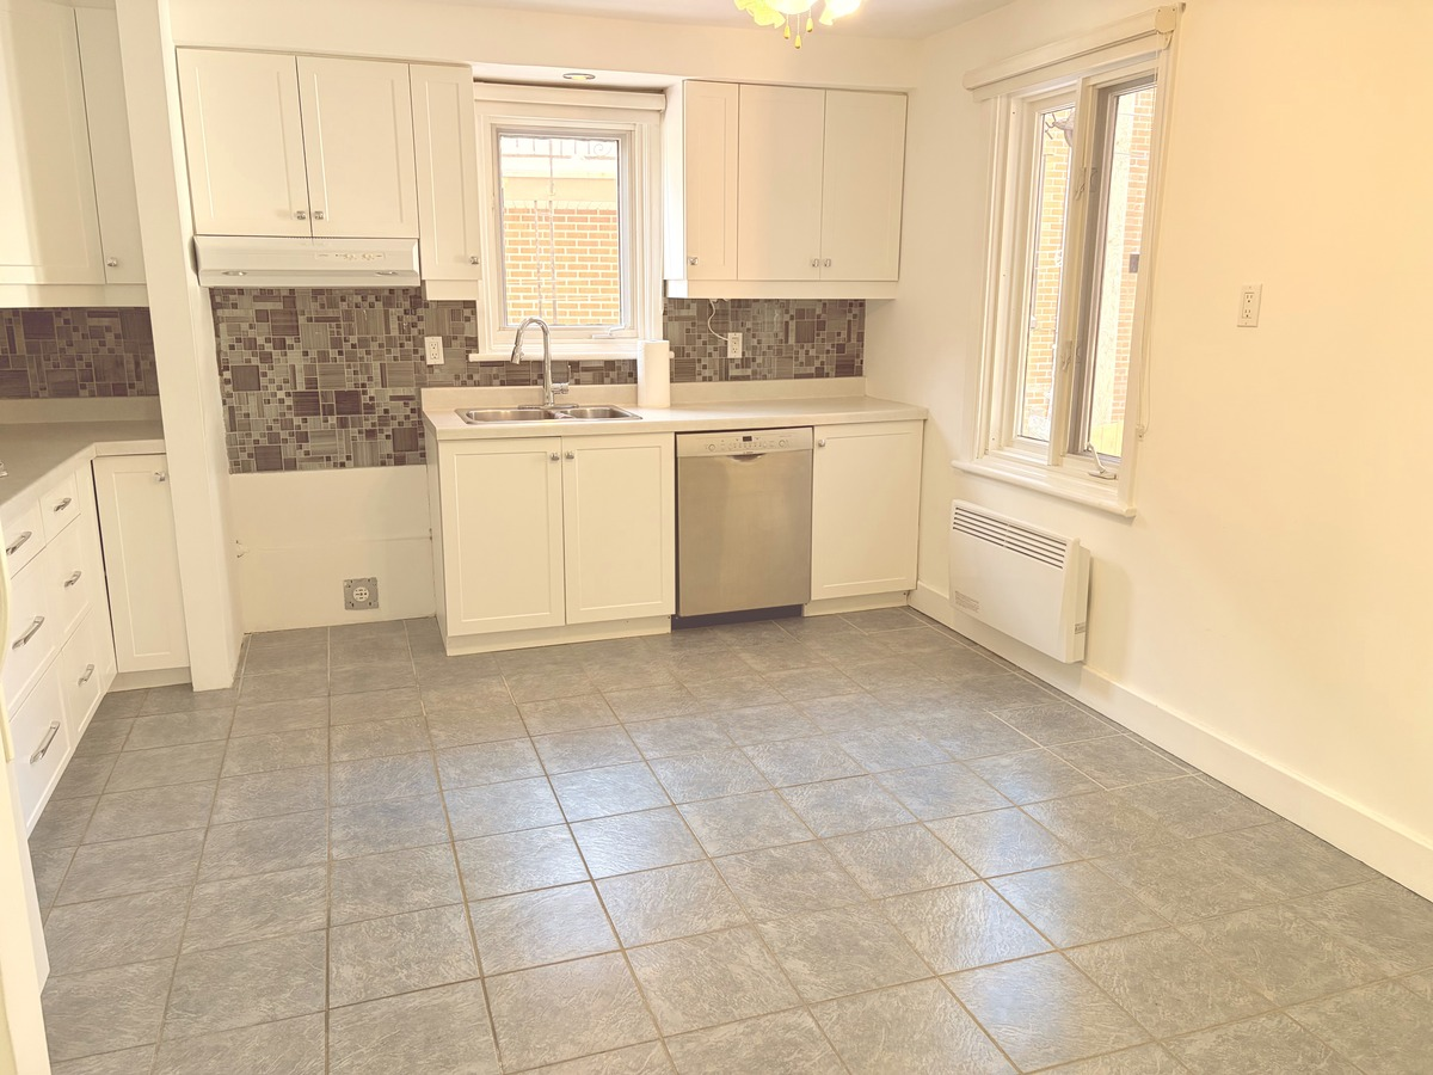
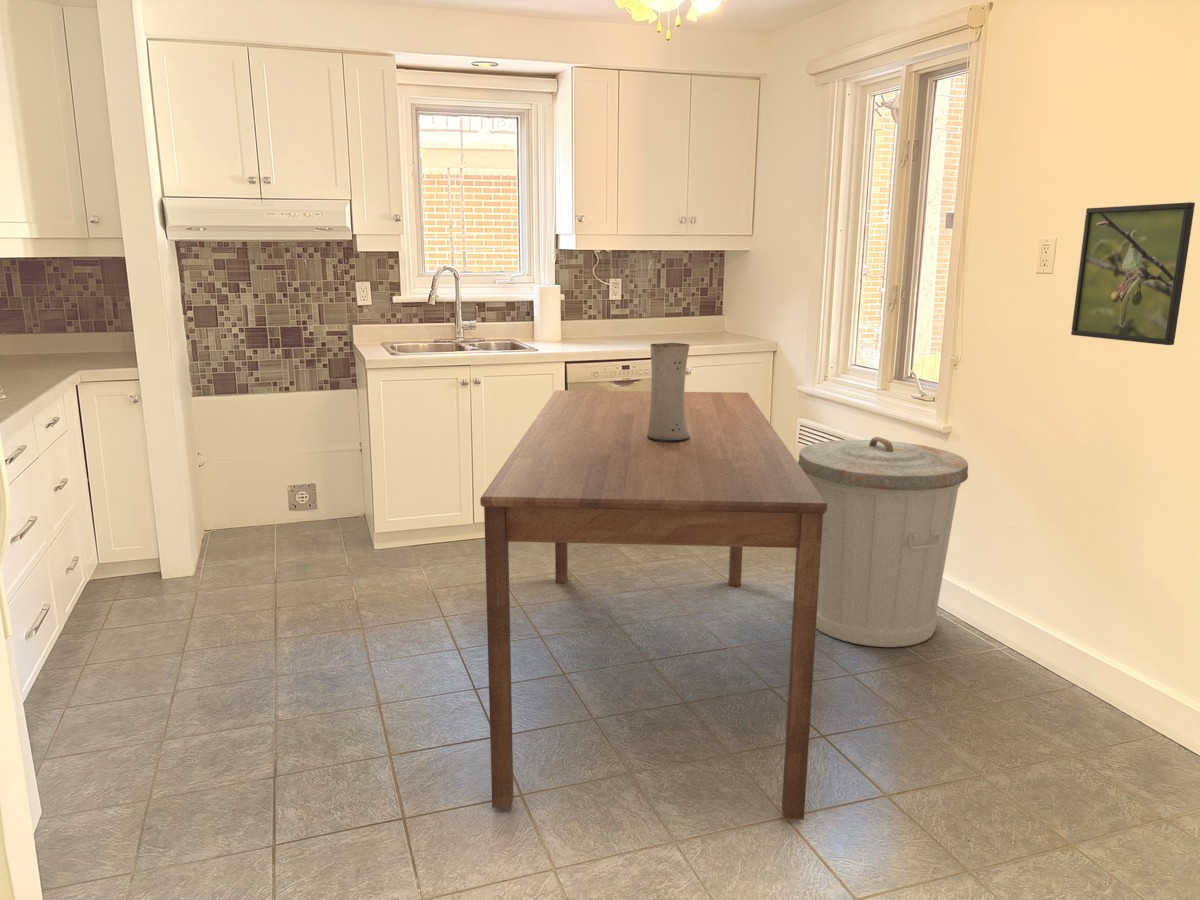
+ trash can (875, 531)
+ vase (668, 391)
+ dining table (649, 544)
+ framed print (1128, 273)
